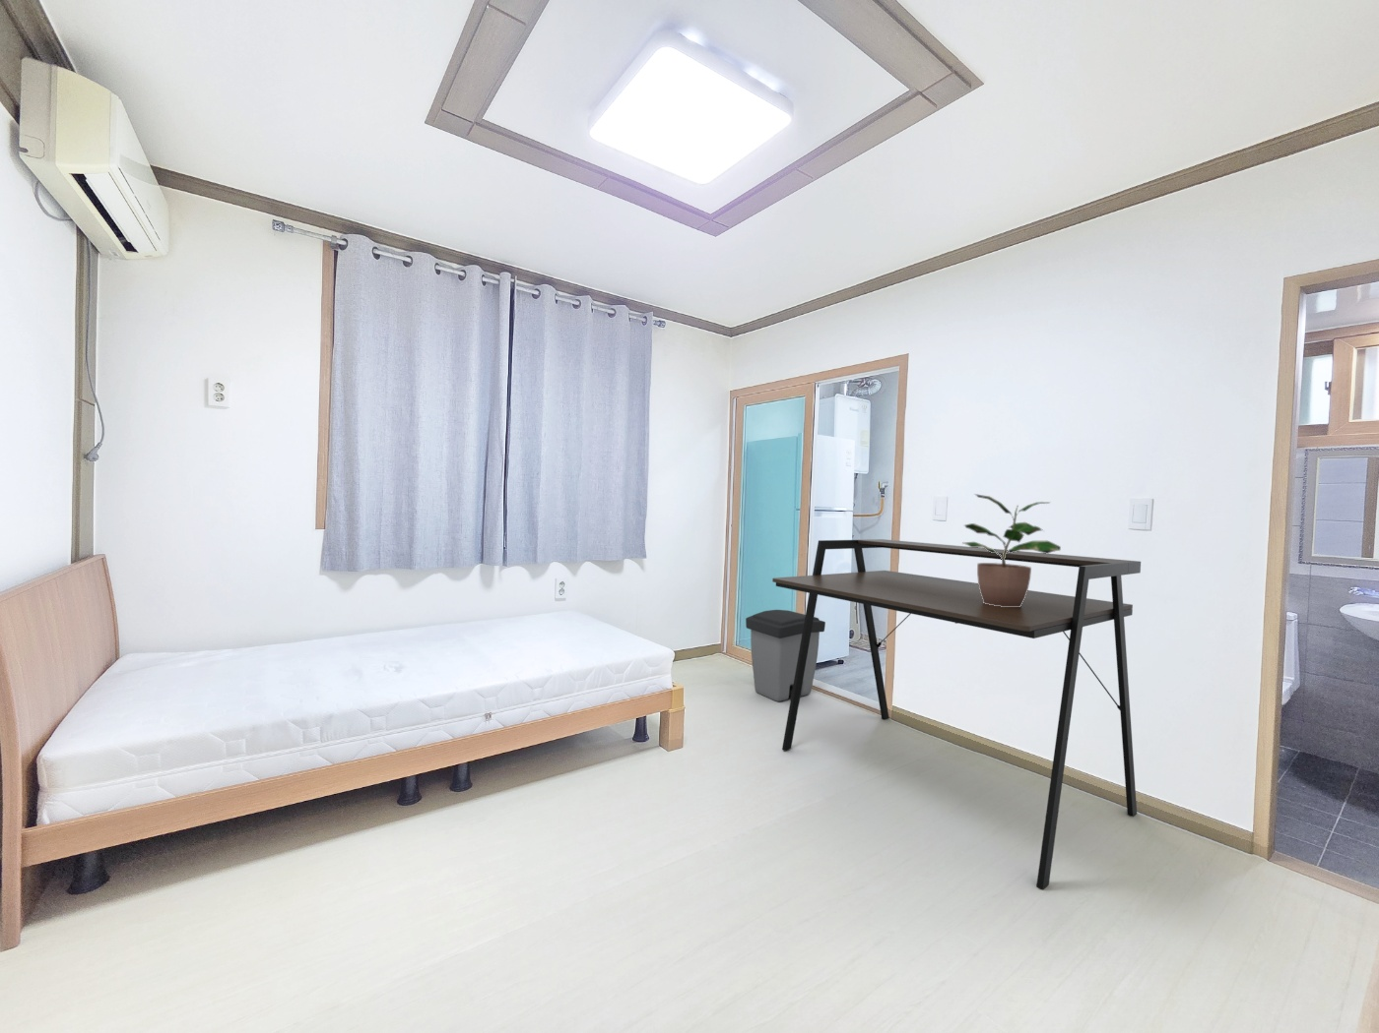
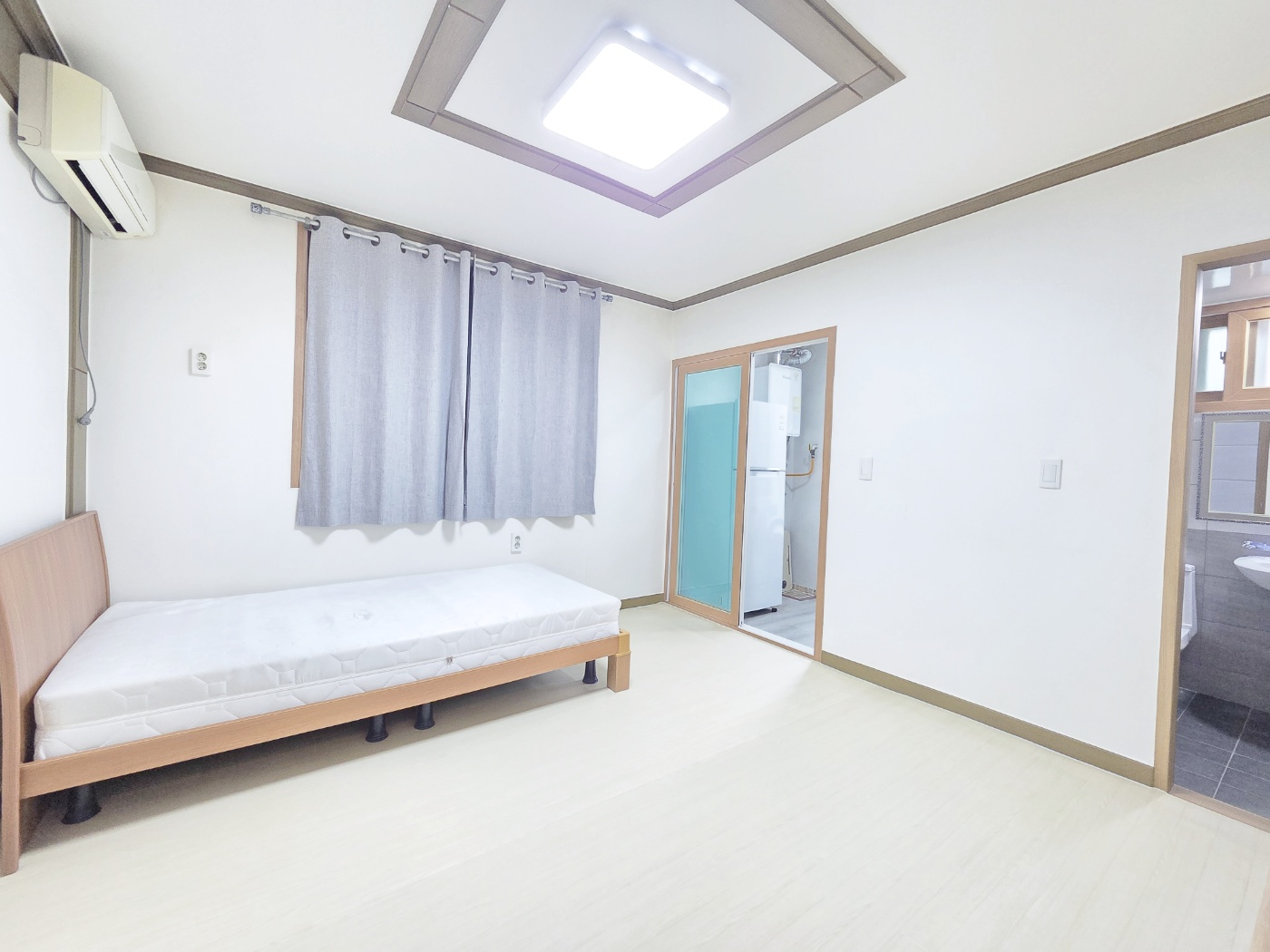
- desk (954, 623)
- potted plant (1008, 550)
- trash can (782, 653)
